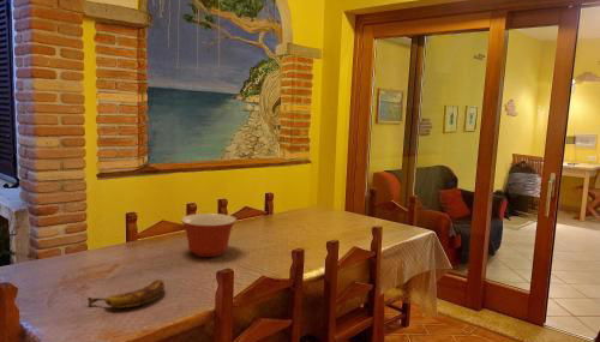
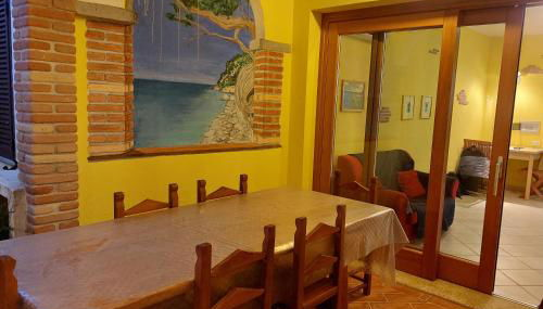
- mixing bowl (208, 235)
- banana (133, 293)
